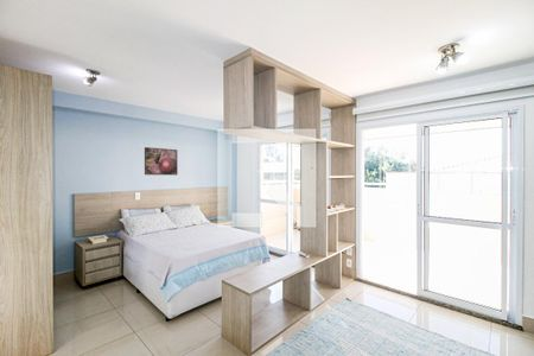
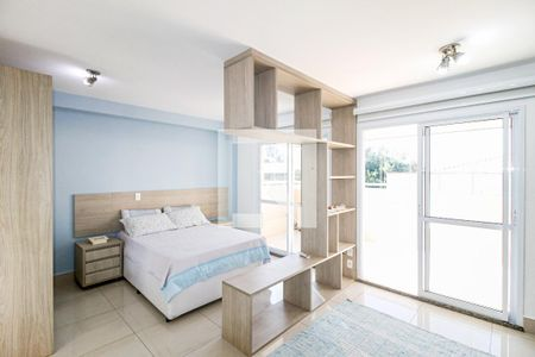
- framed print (161, 161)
